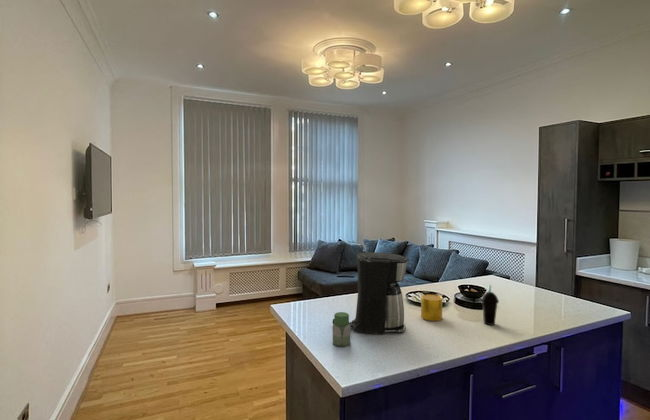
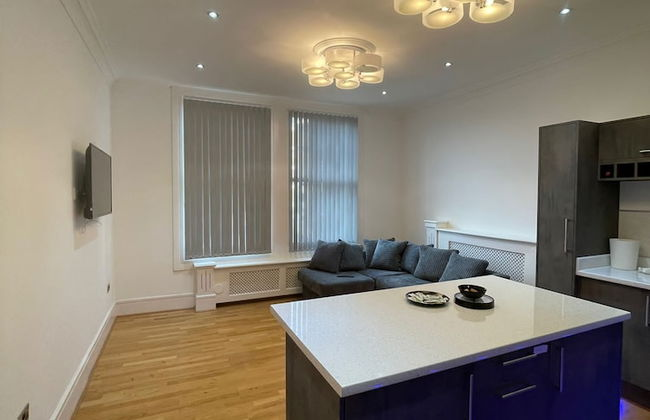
- cup (489, 304)
- jar (341, 328)
- cup (431, 307)
- coffee maker (371, 288)
